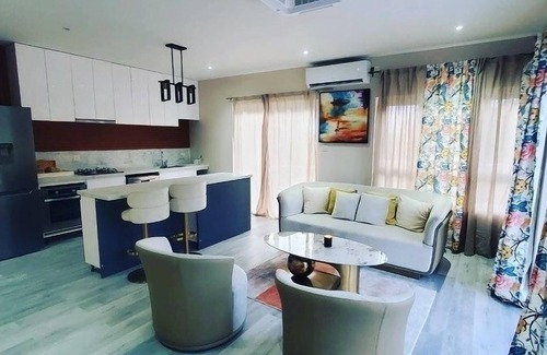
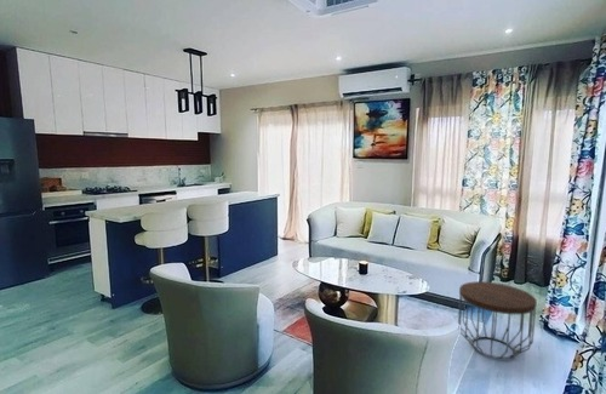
+ side table (493, 320)
